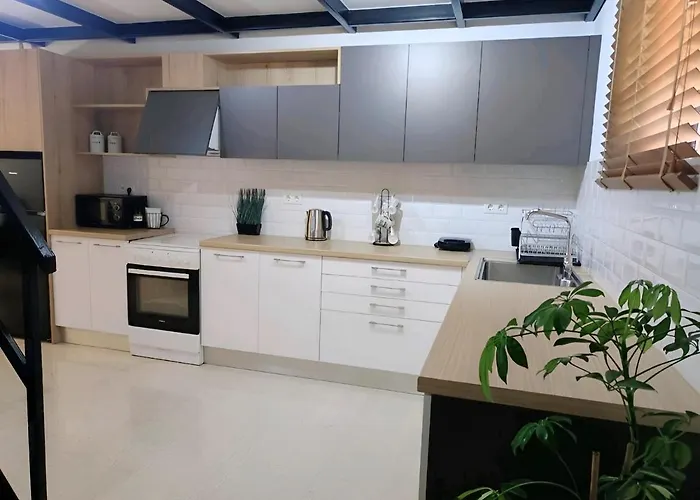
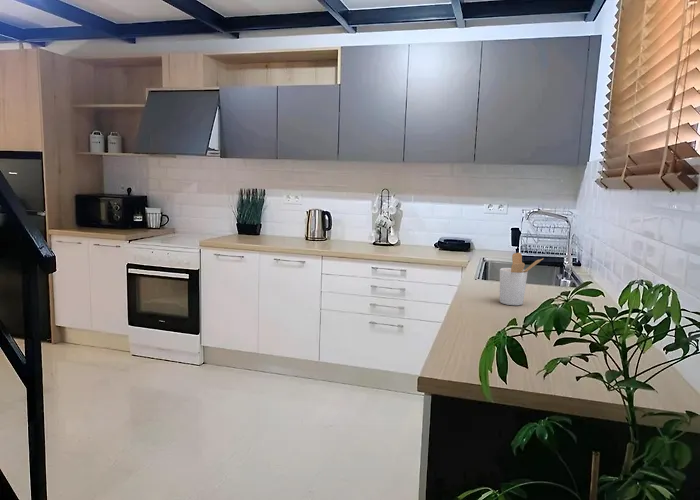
+ utensil holder (520, 279)
